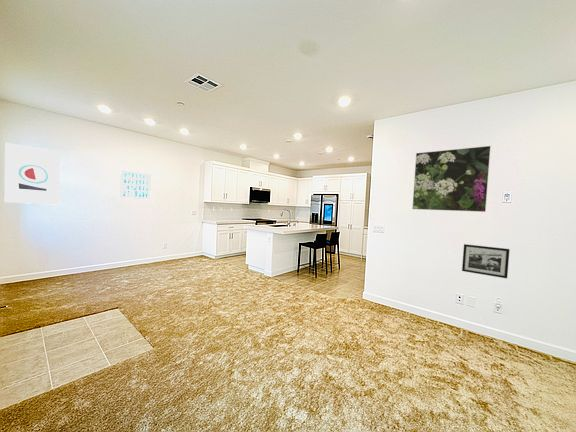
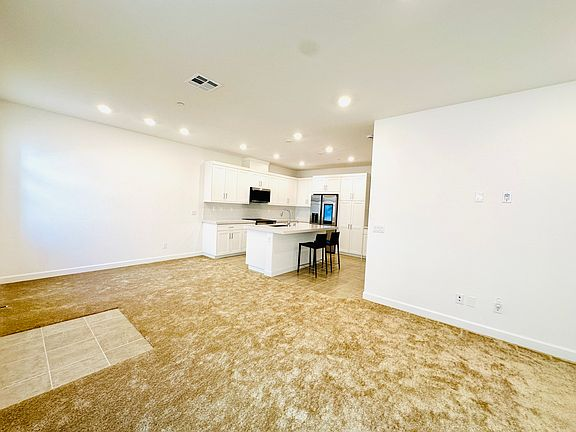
- picture frame (484, 260)
- wall art (33, 175)
- wall art (136, 185)
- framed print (448, 180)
